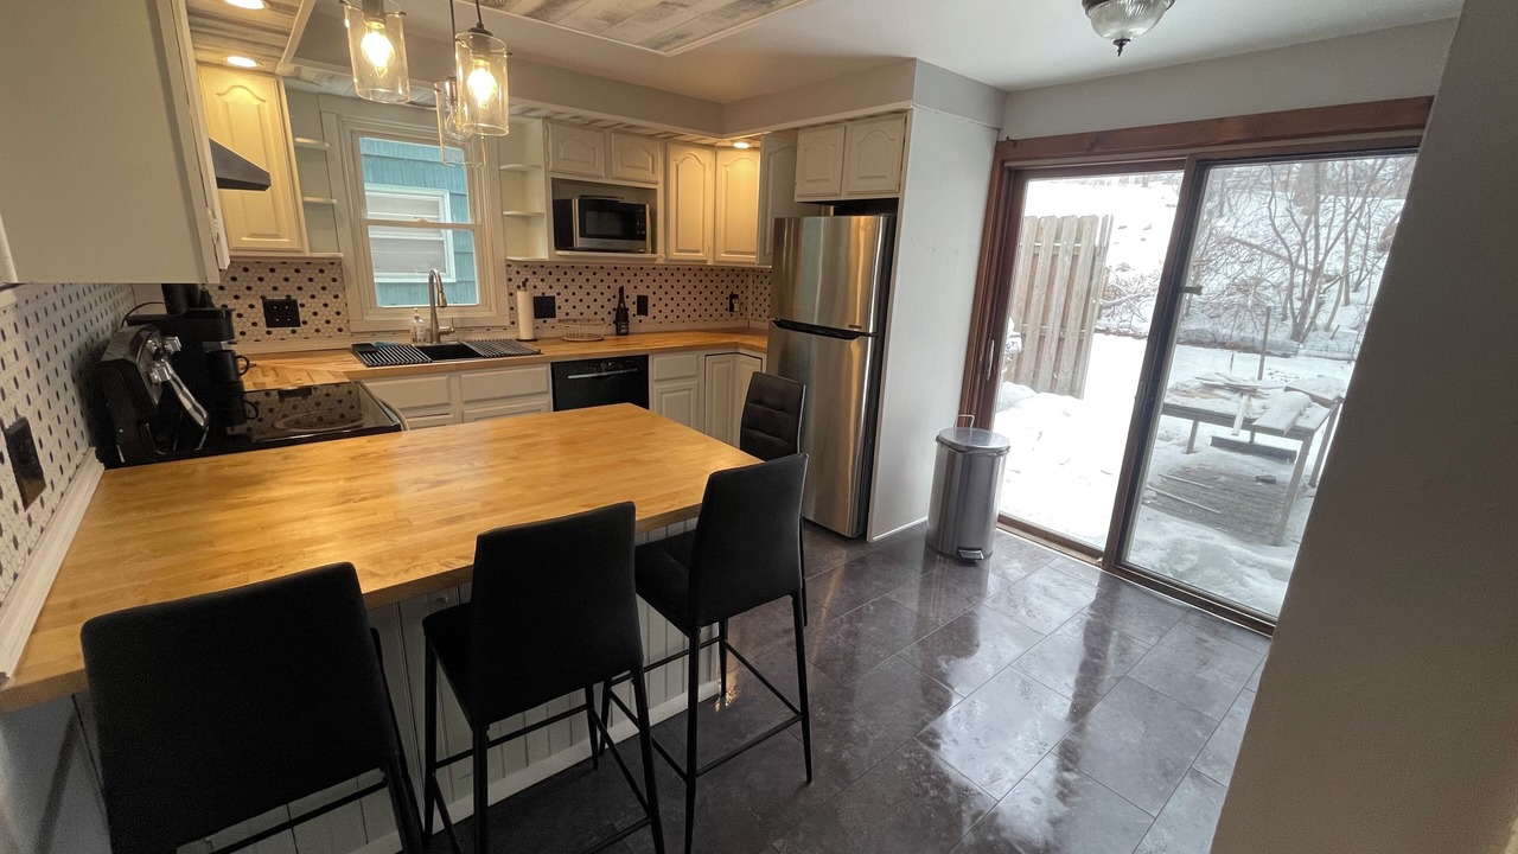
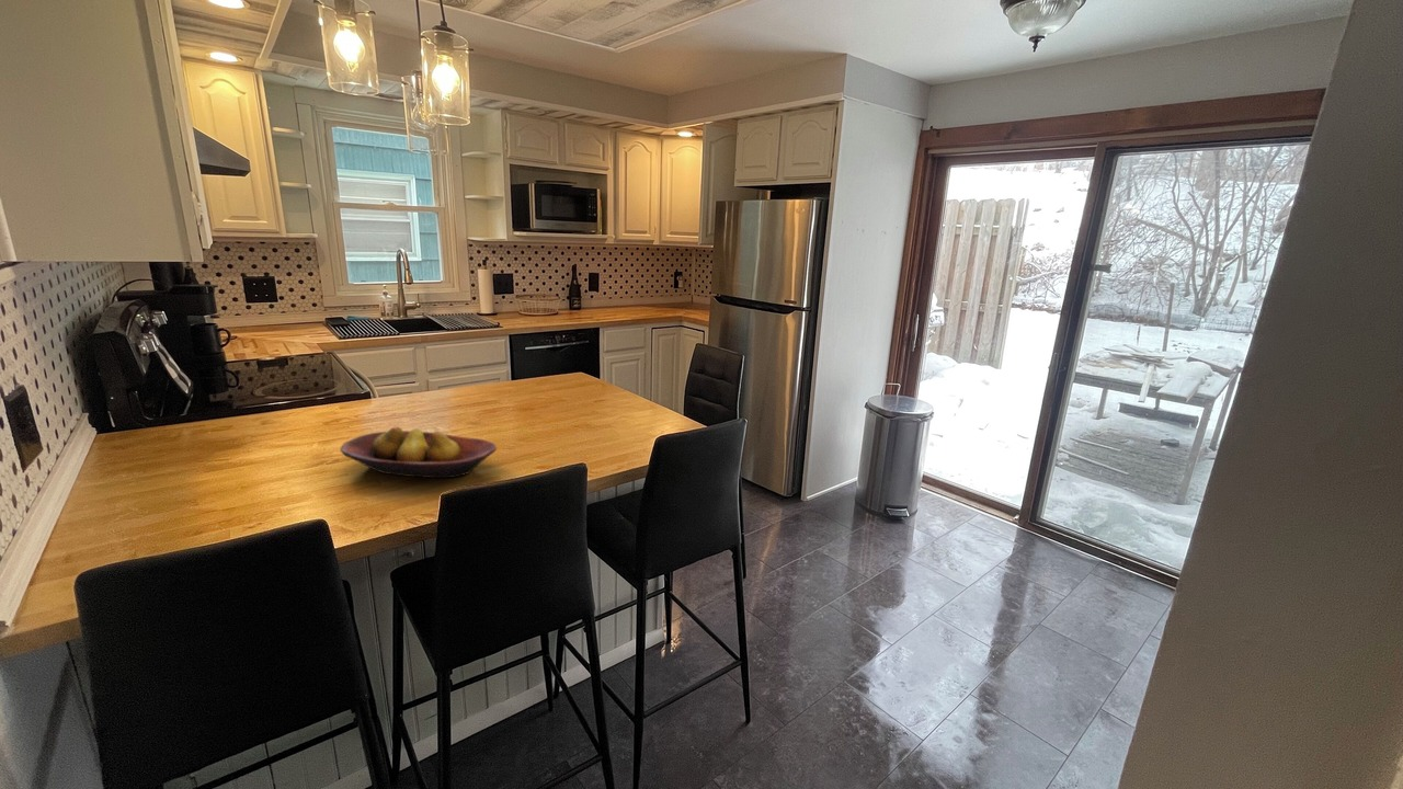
+ fruit bowl (420, 448)
